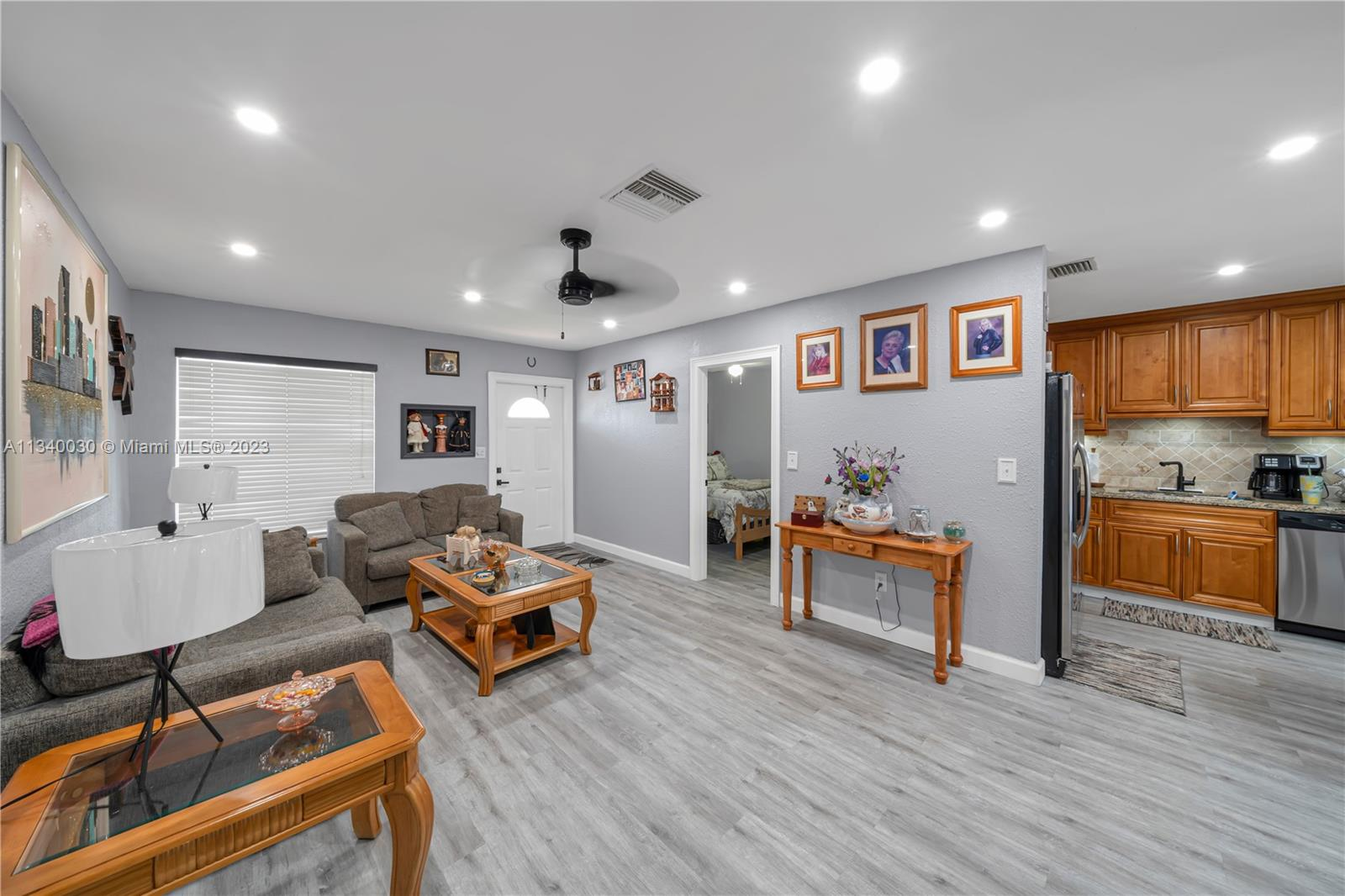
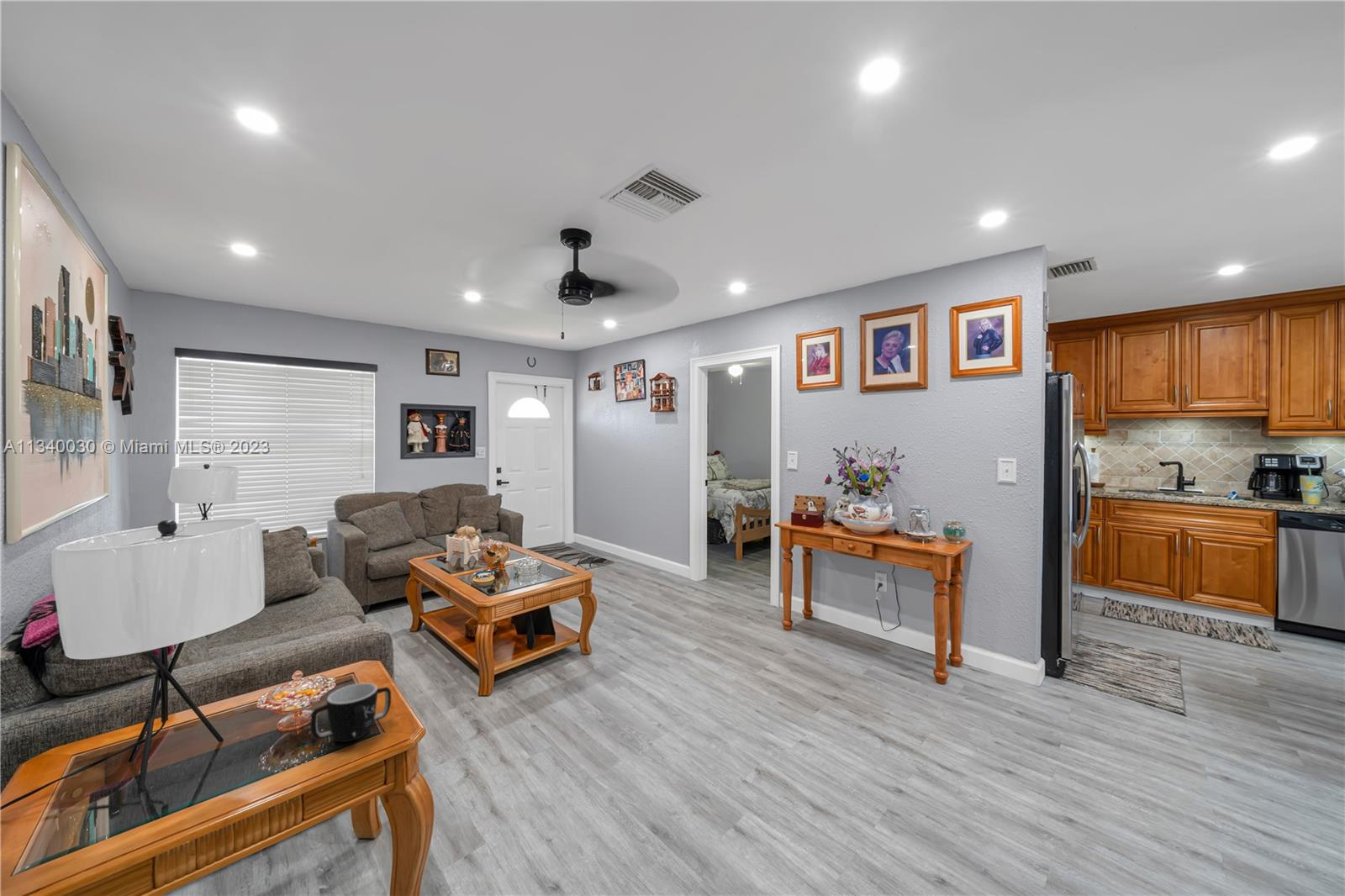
+ mug (352, 713)
